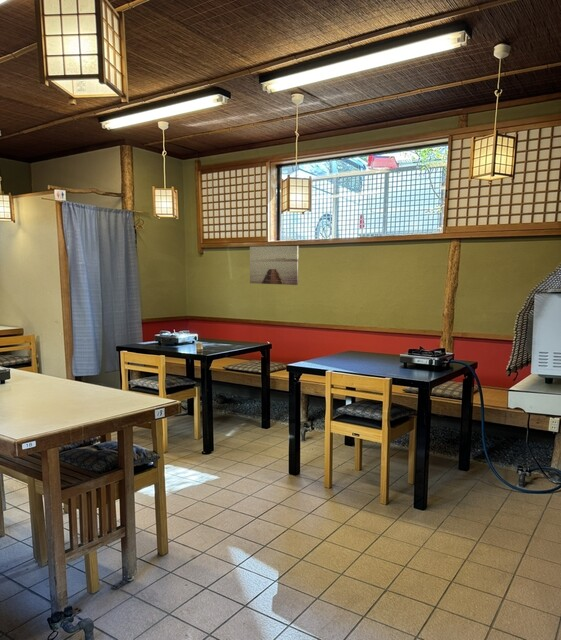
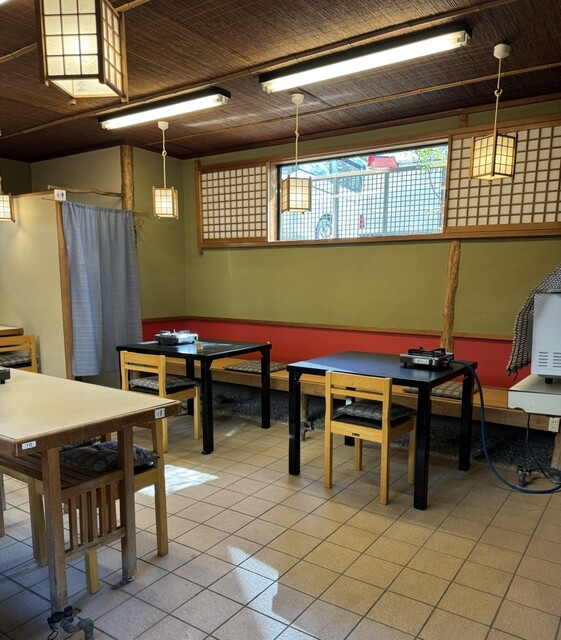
- wall art (273, 265)
